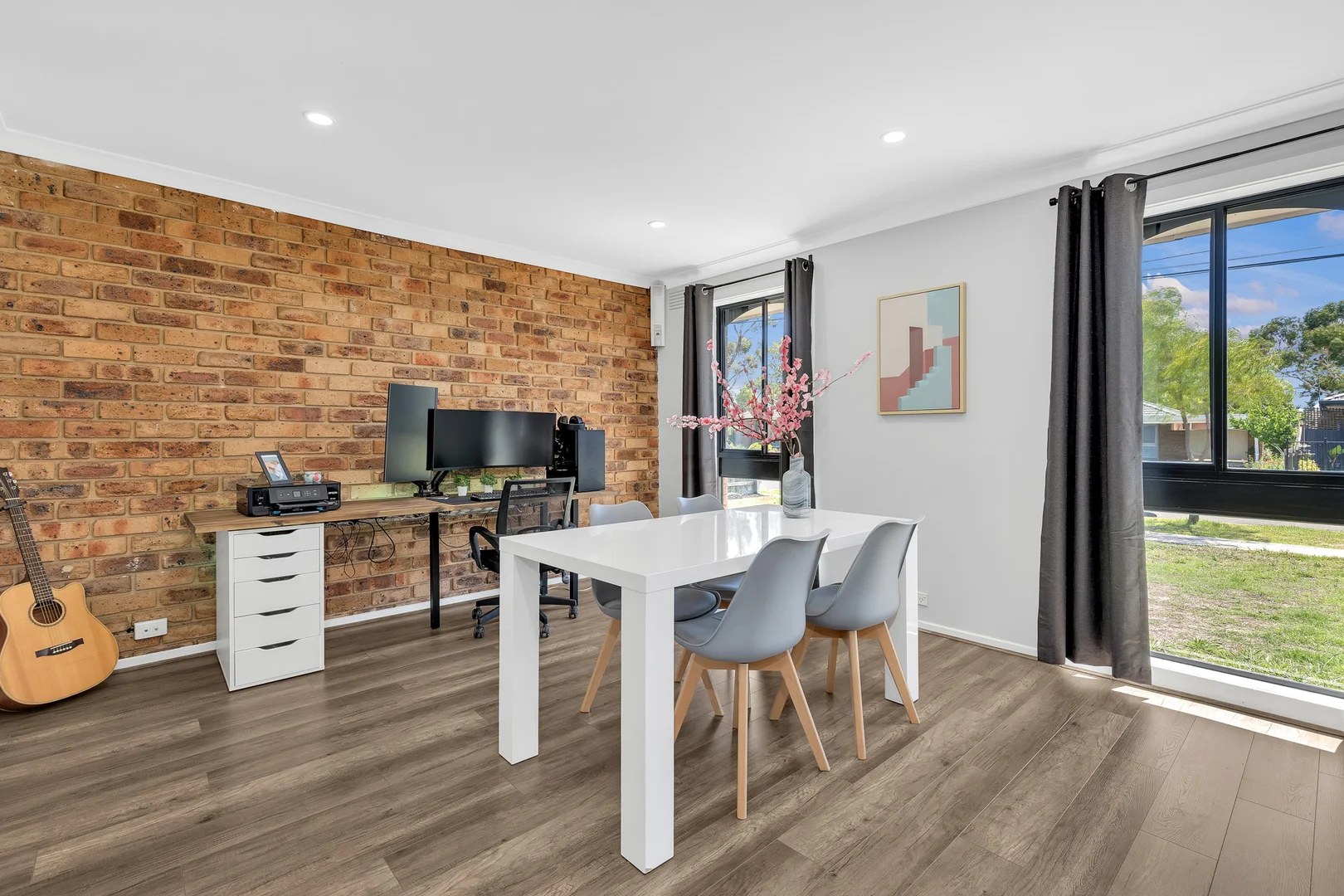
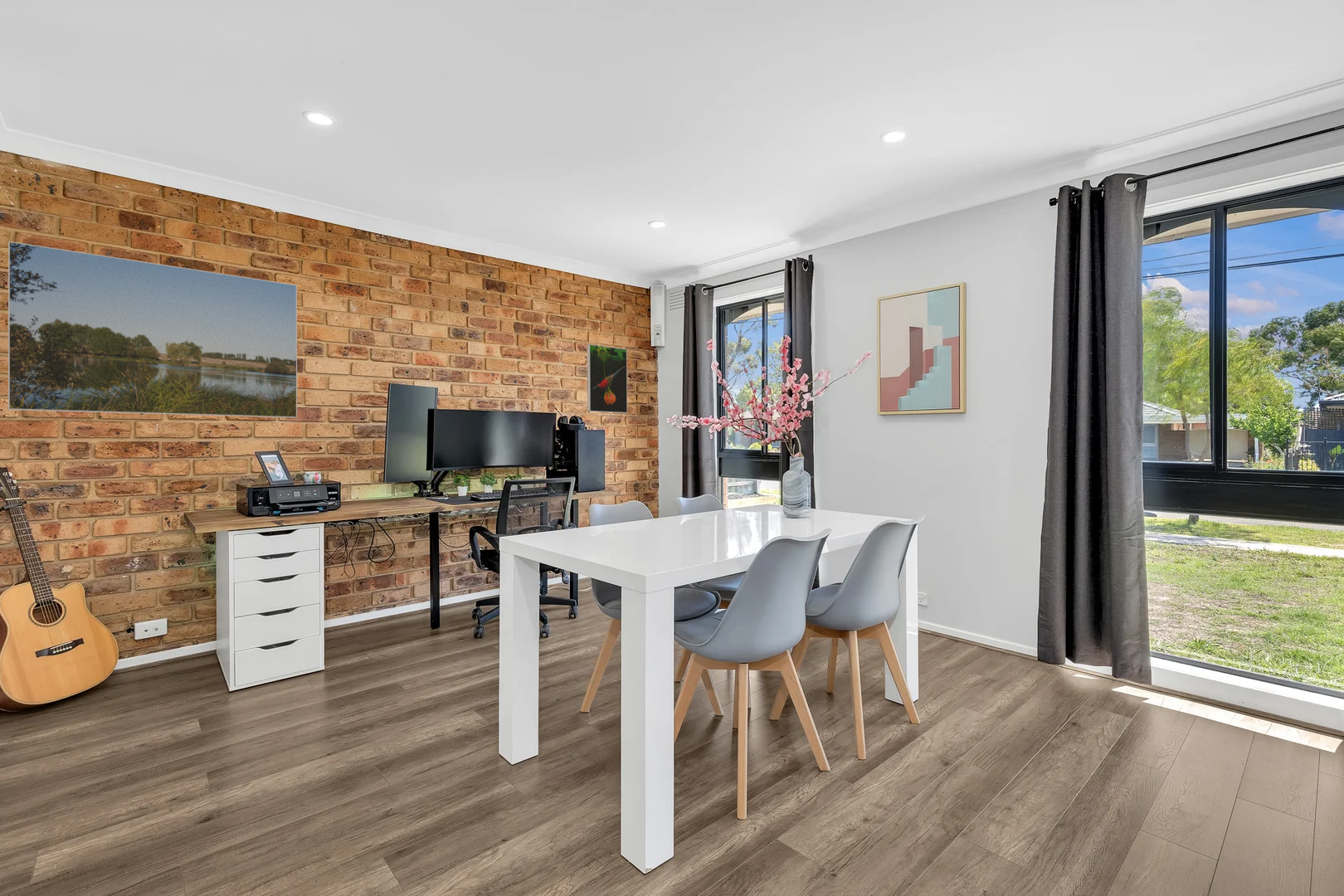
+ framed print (169, 339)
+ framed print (607, 379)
